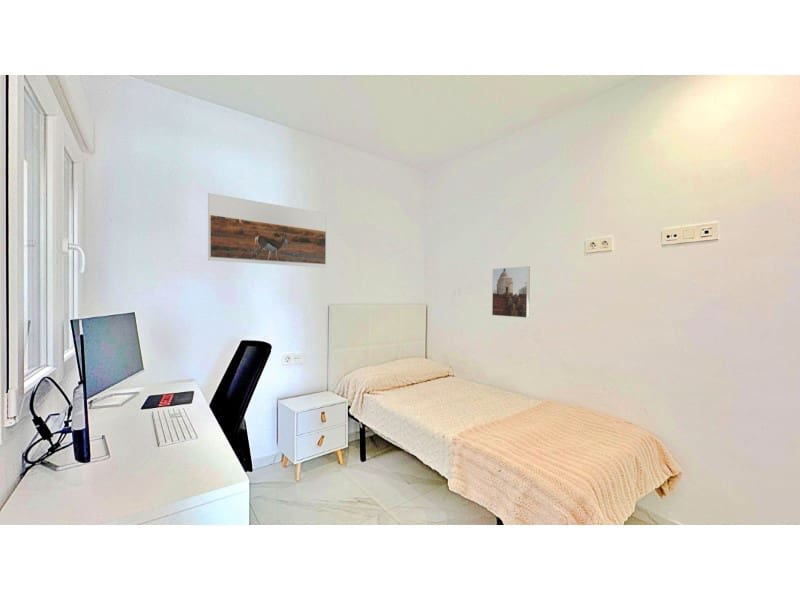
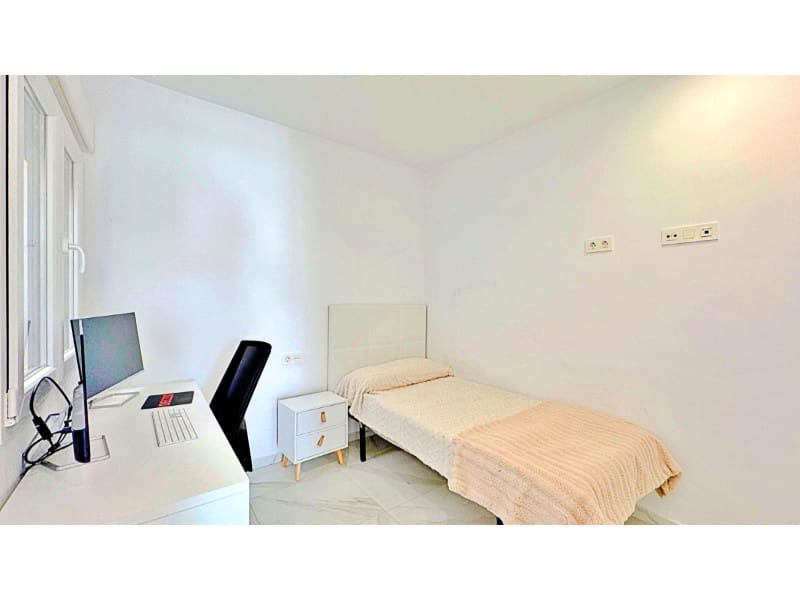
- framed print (510, 292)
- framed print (272, 234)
